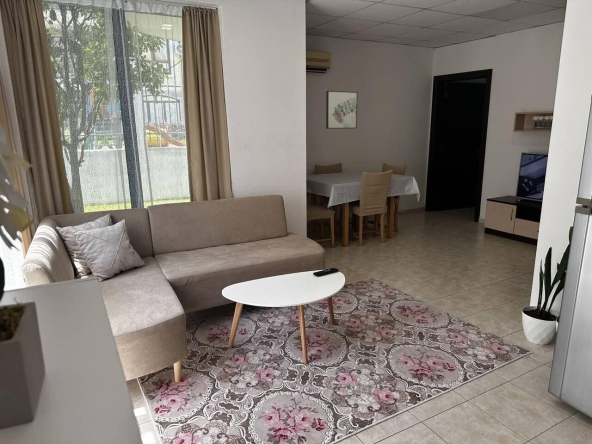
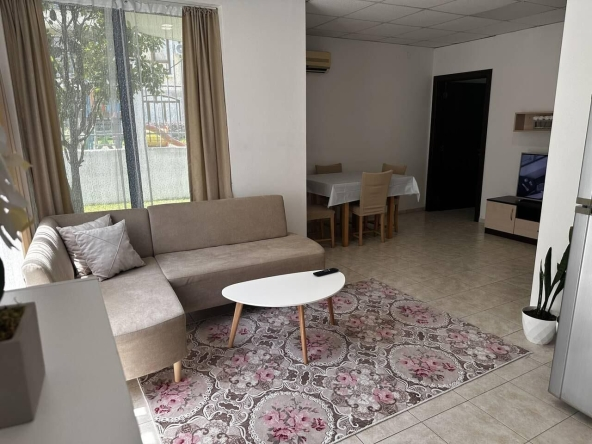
- wall art (341, 110)
